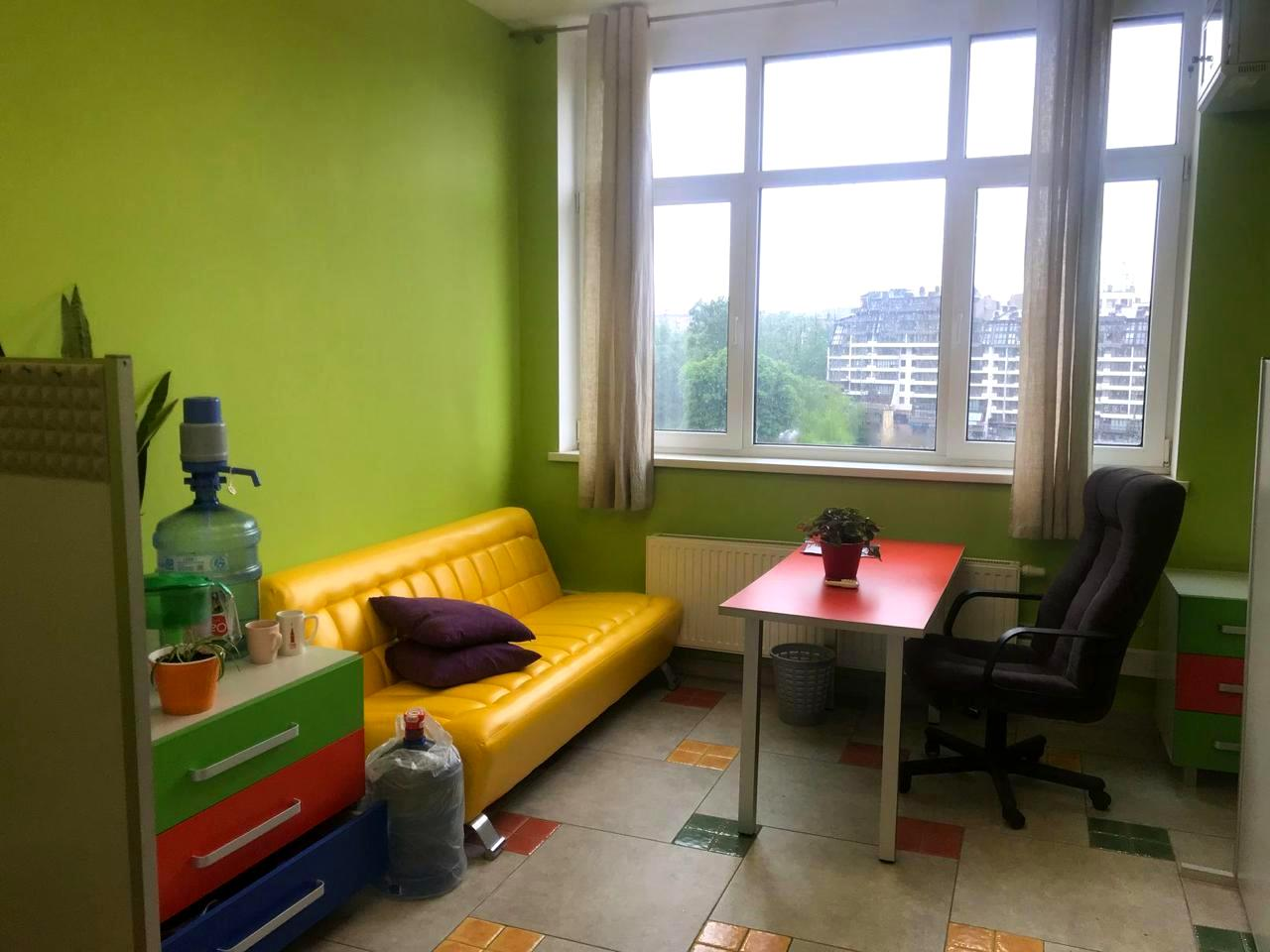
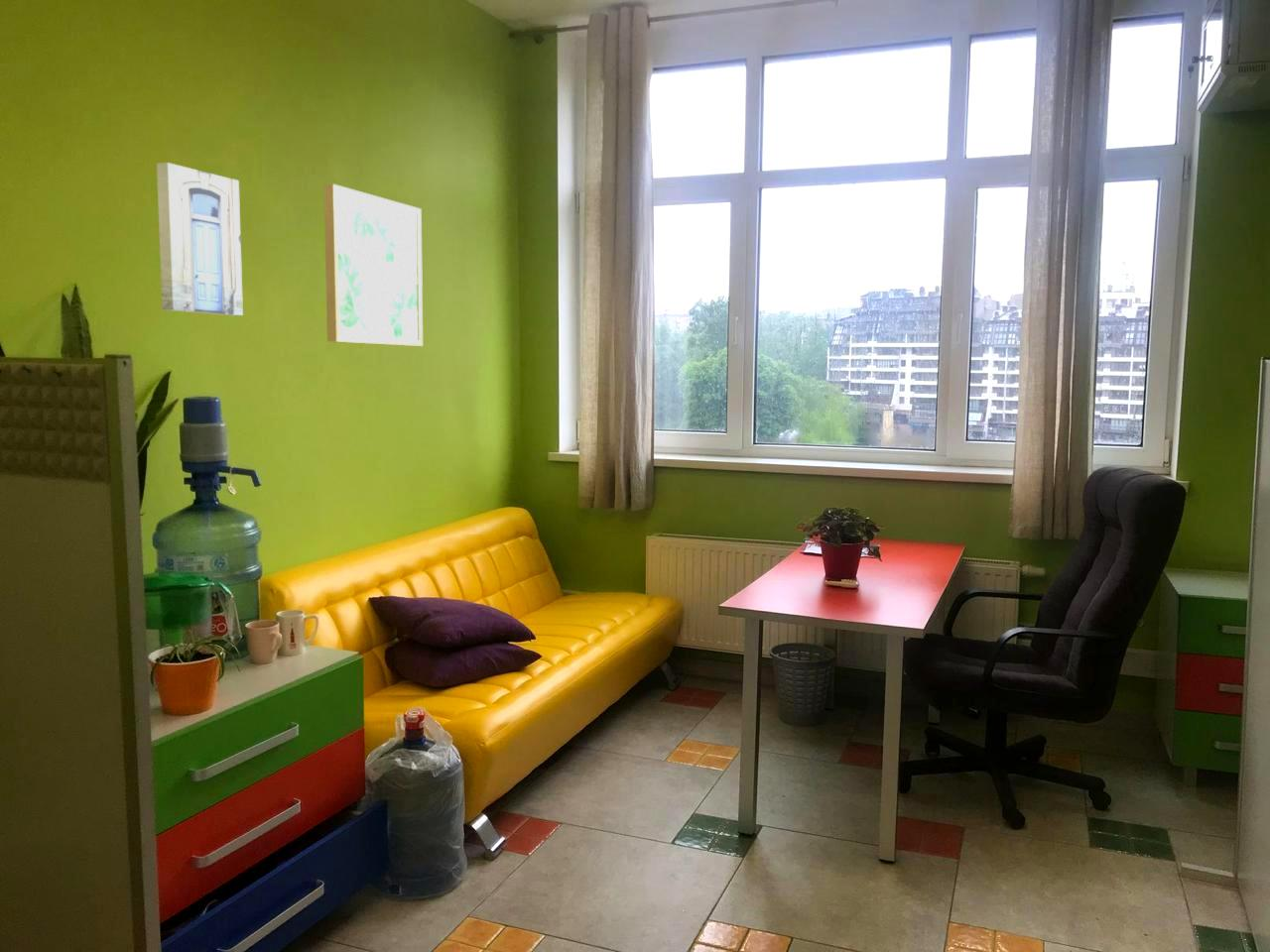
+ wall art (376, 271)
+ wall art (201, 243)
